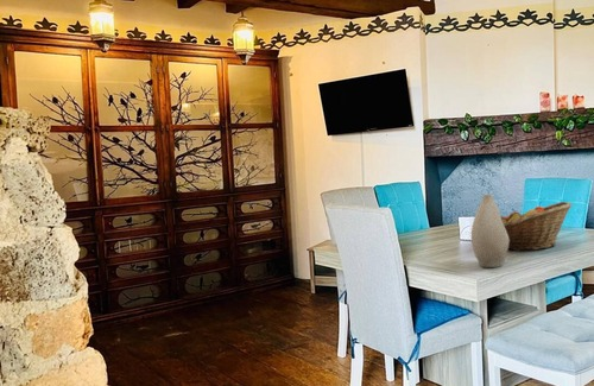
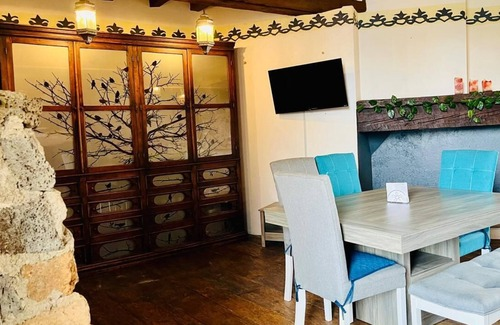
- vase (489, 229)
- fruit basket (526, 223)
